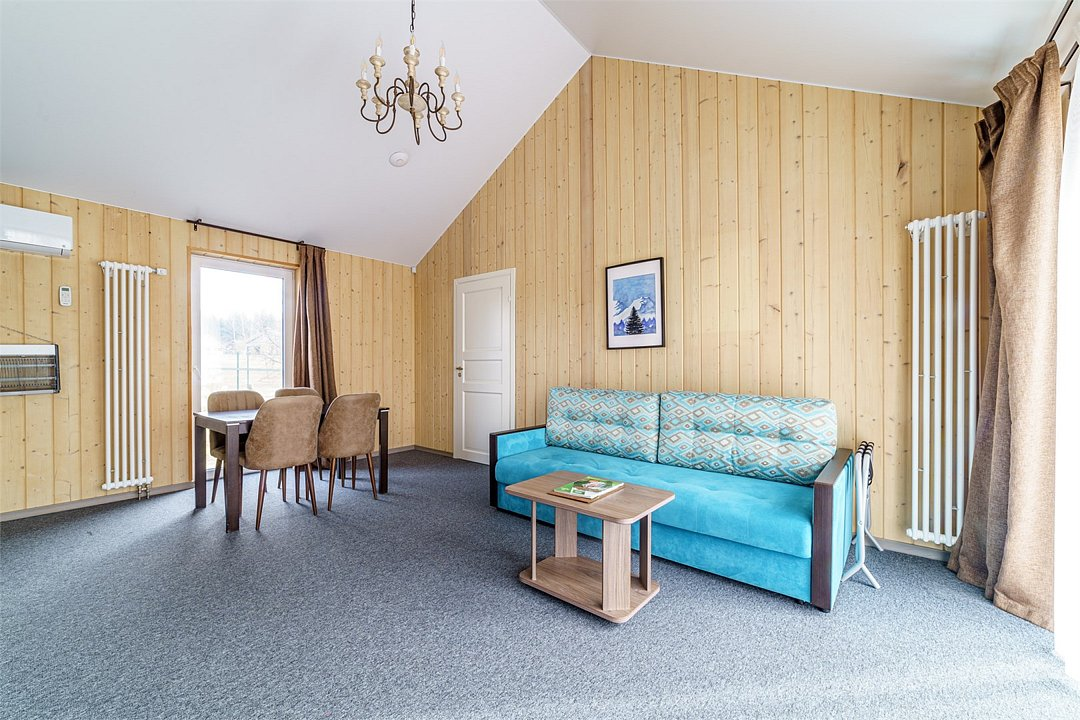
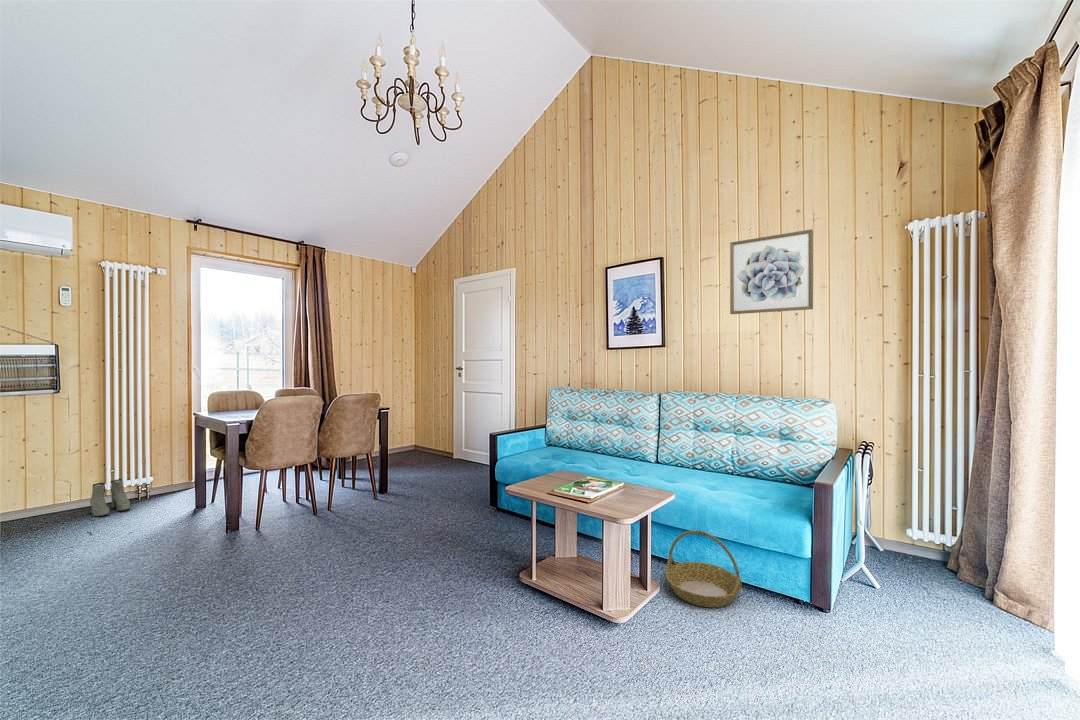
+ basket (702, 563)
+ boots (111, 496)
+ wall art (769, 274)
